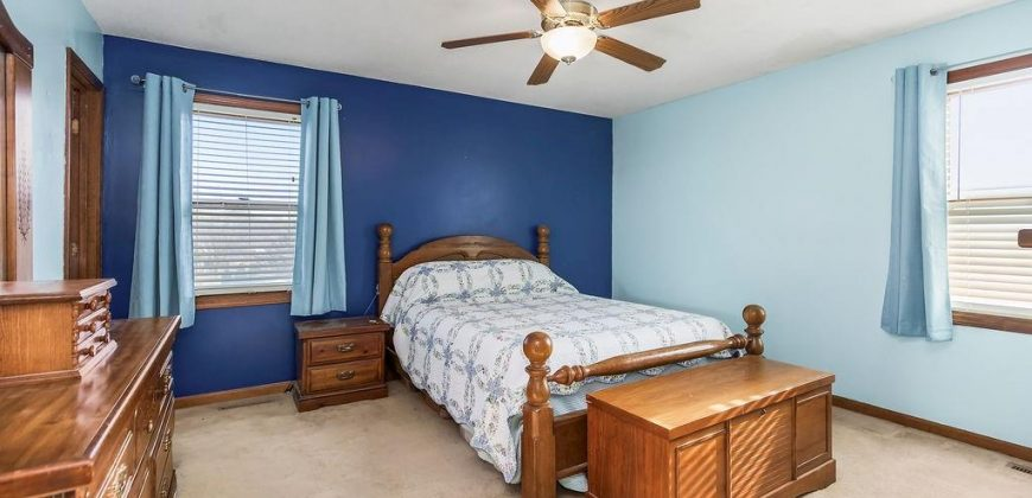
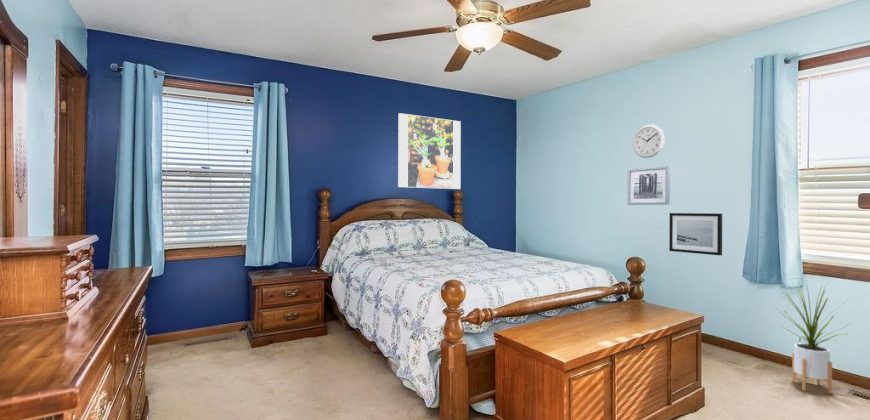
+ wall art (694, 233)
+ wall art (647, 186)
+ wall clock (647, 141)
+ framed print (430, 152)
+ house plant (813, 334)
